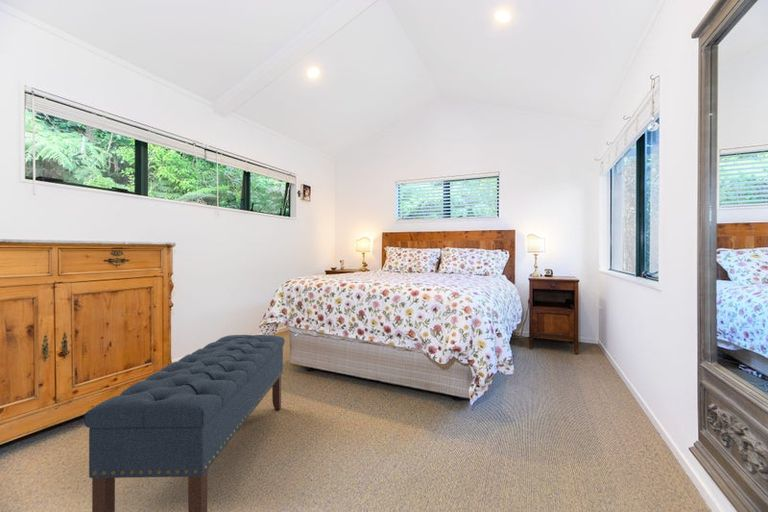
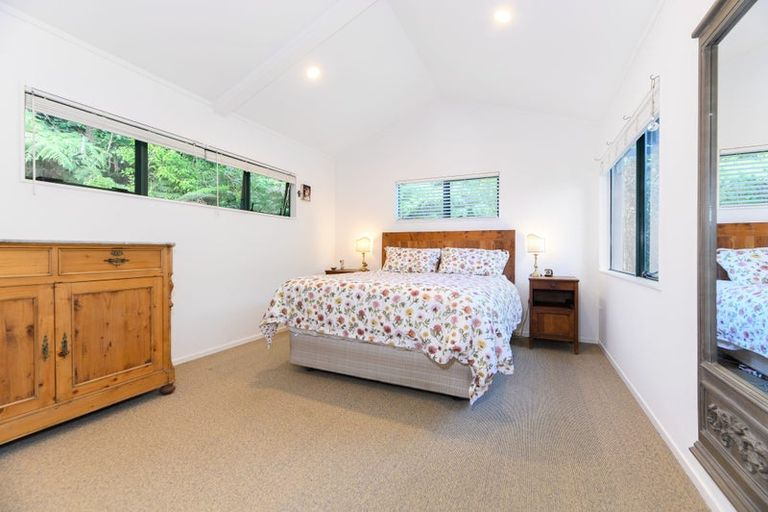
- bench (215, 405)
